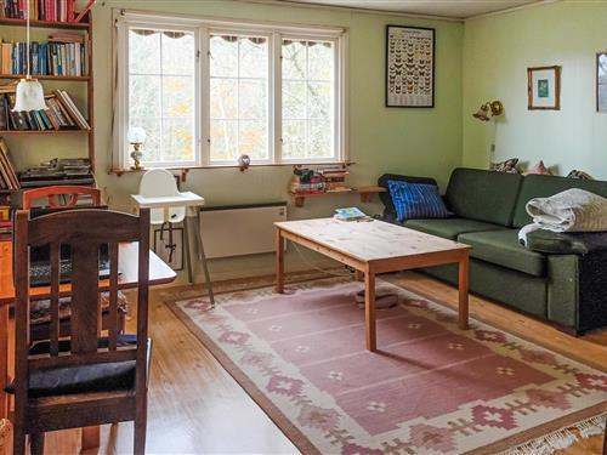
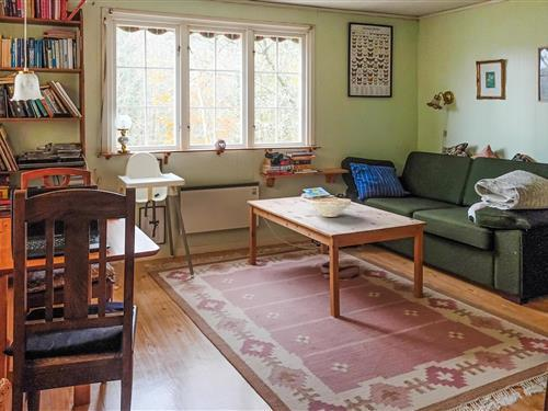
+ decorative bowl (330, 207)
